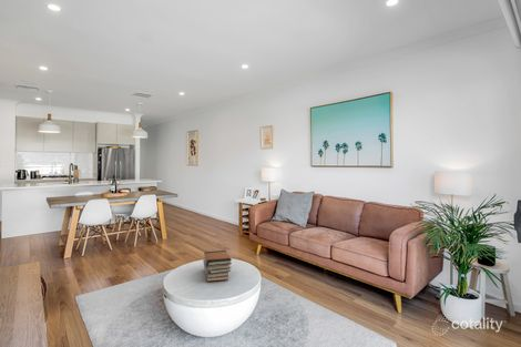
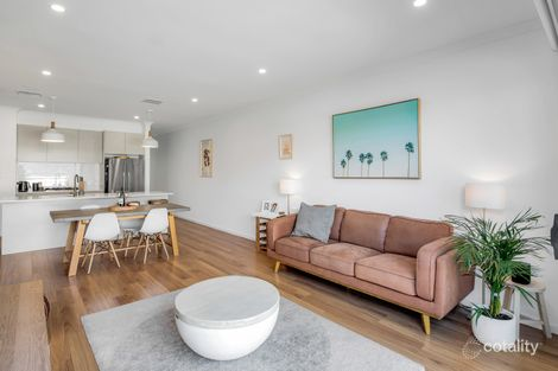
- book stack (216, 264)
